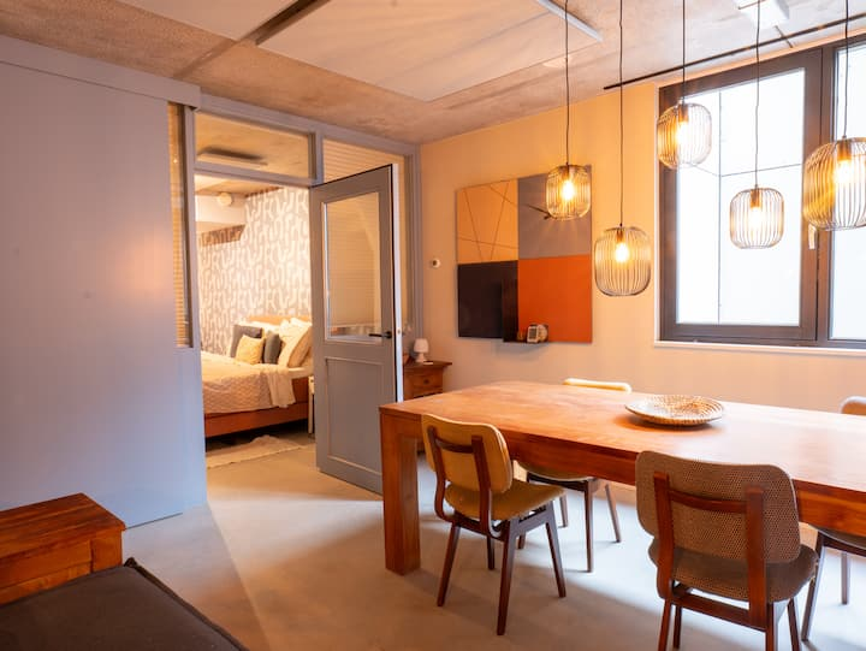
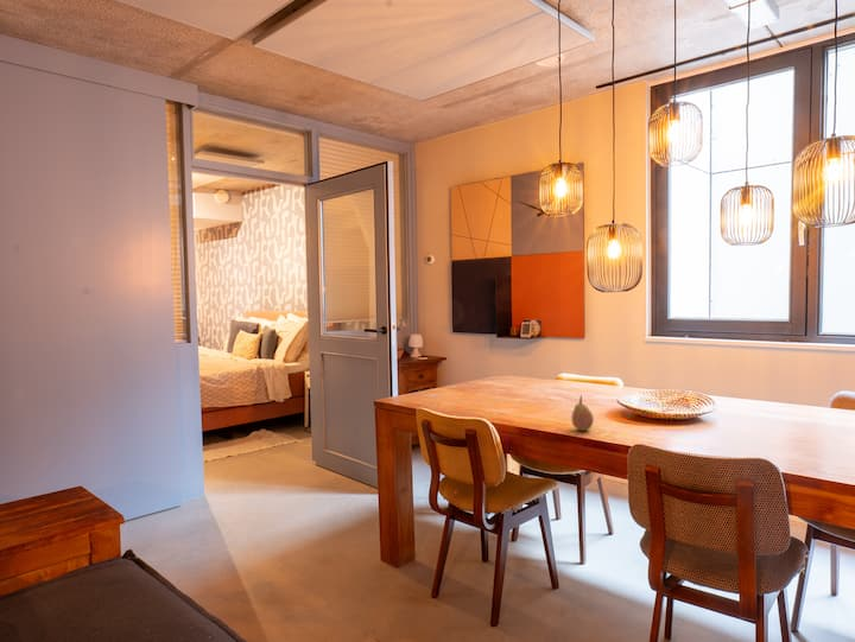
+ fruit (582, 413)
